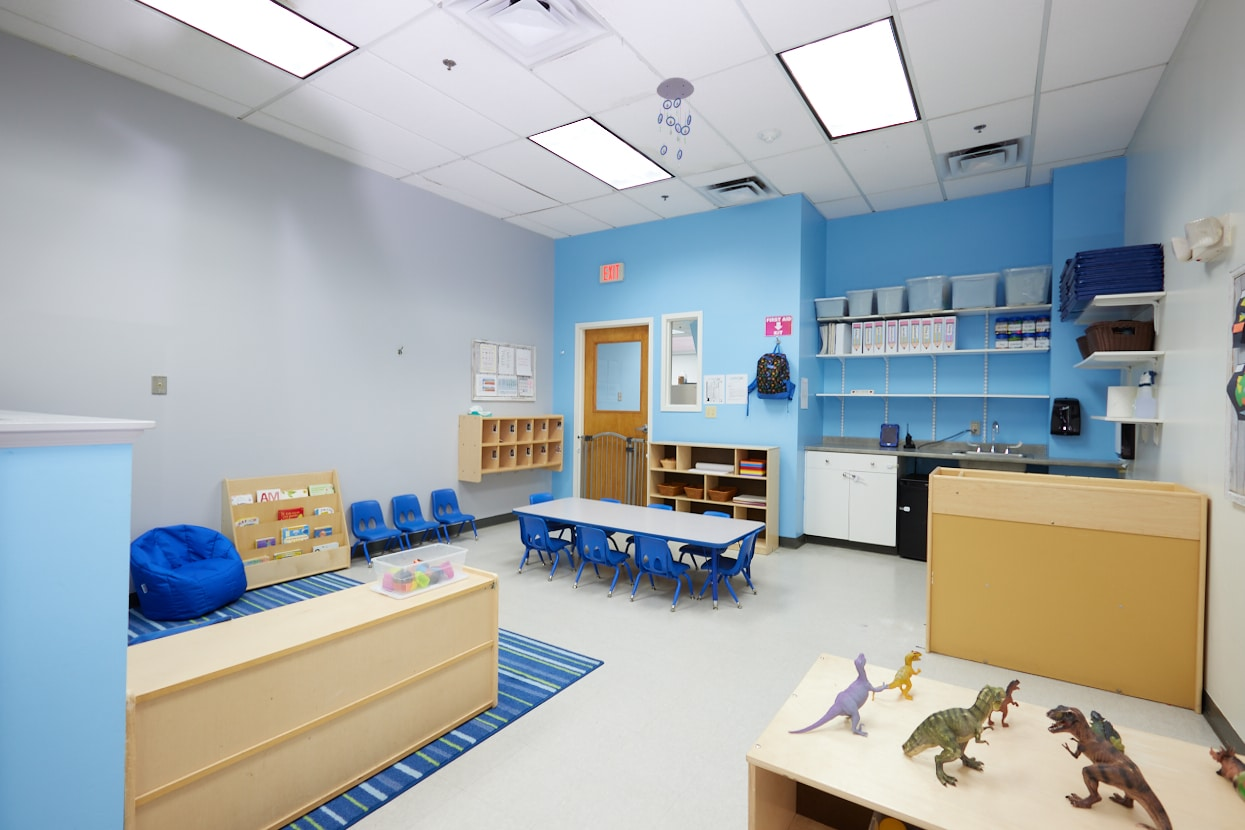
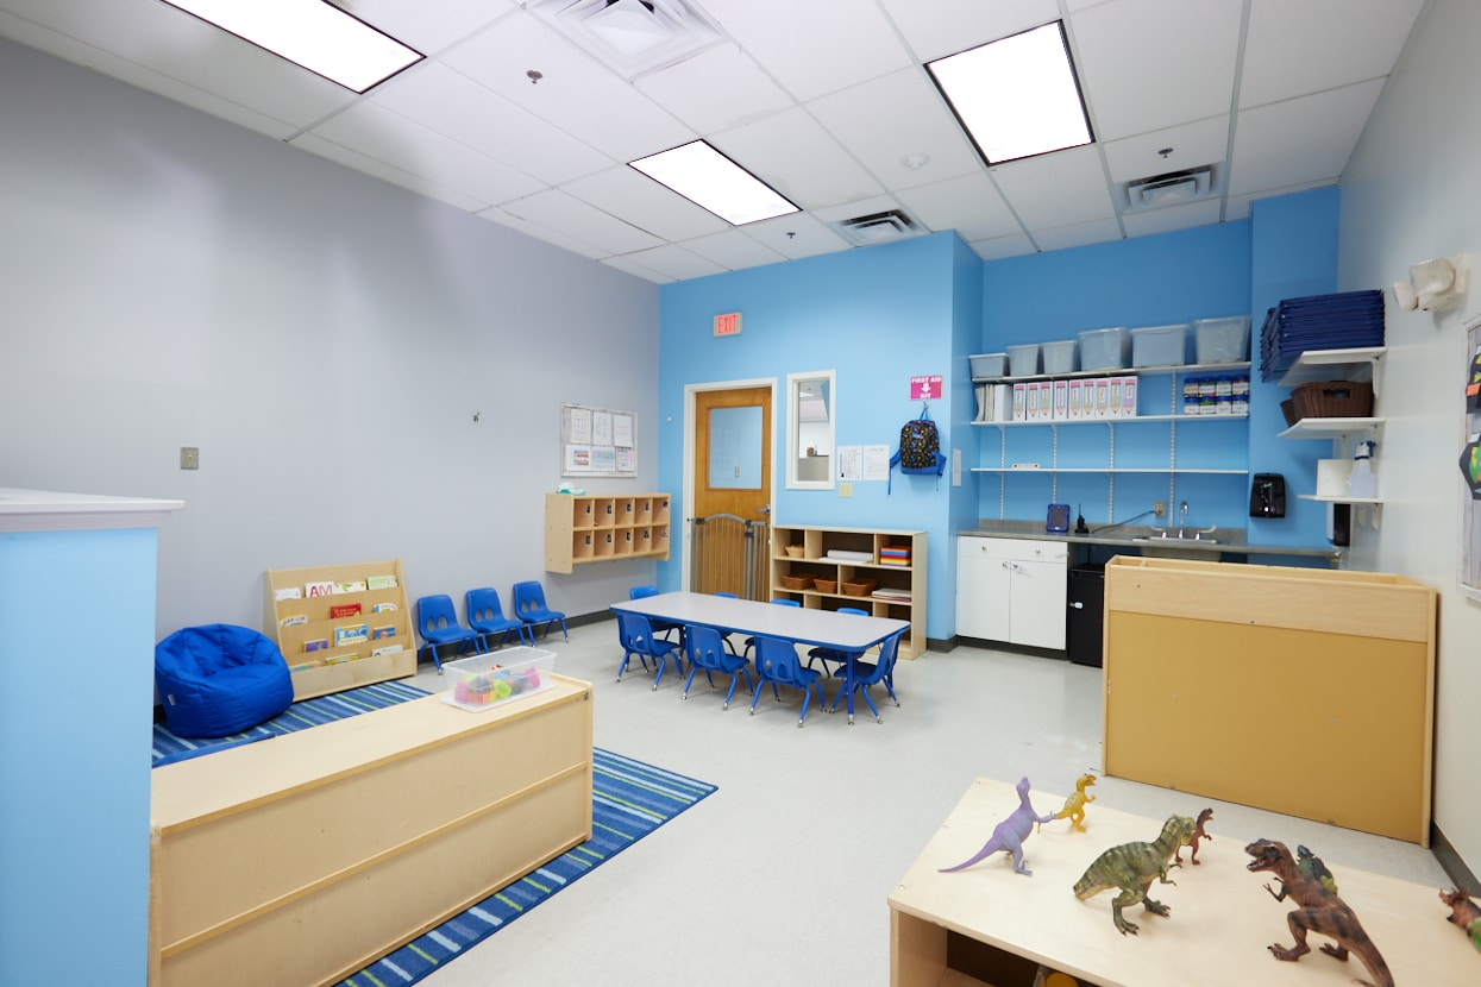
- ceiling mobile (675, 126)
